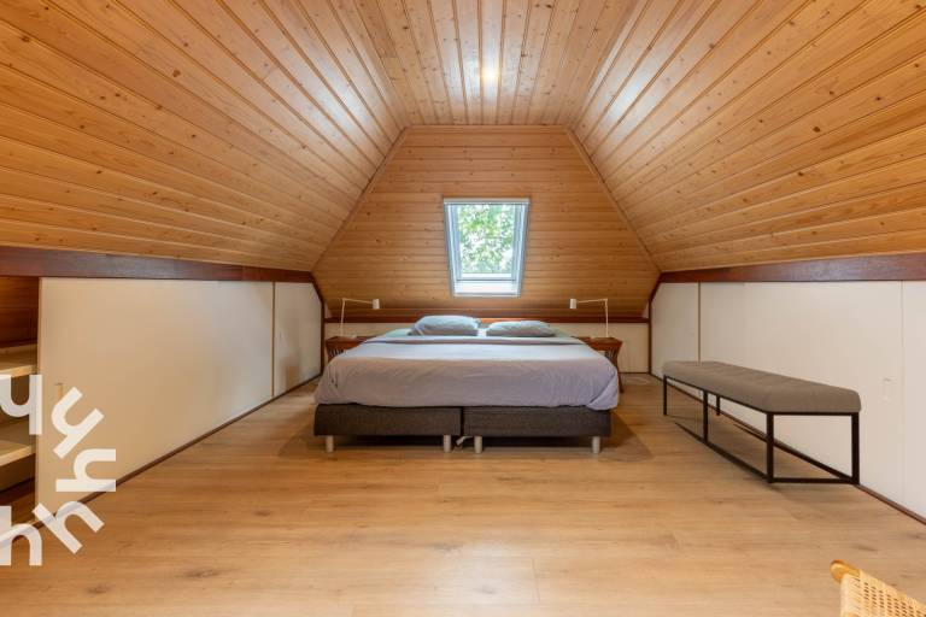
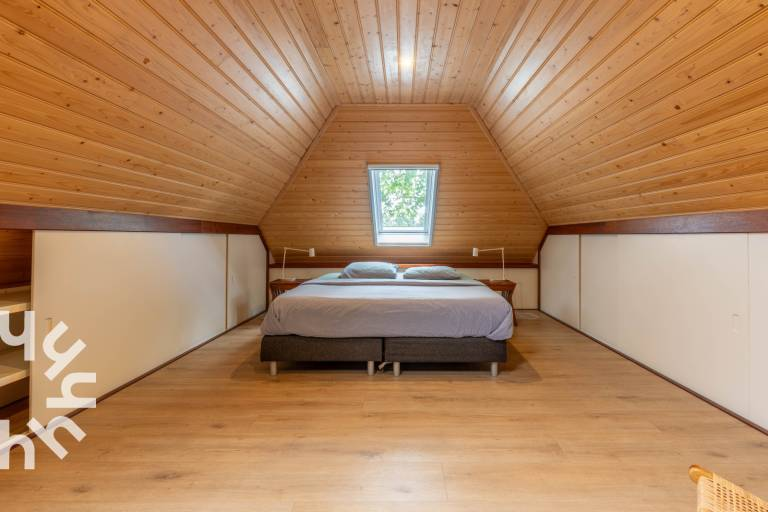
- bench (738, 404)
